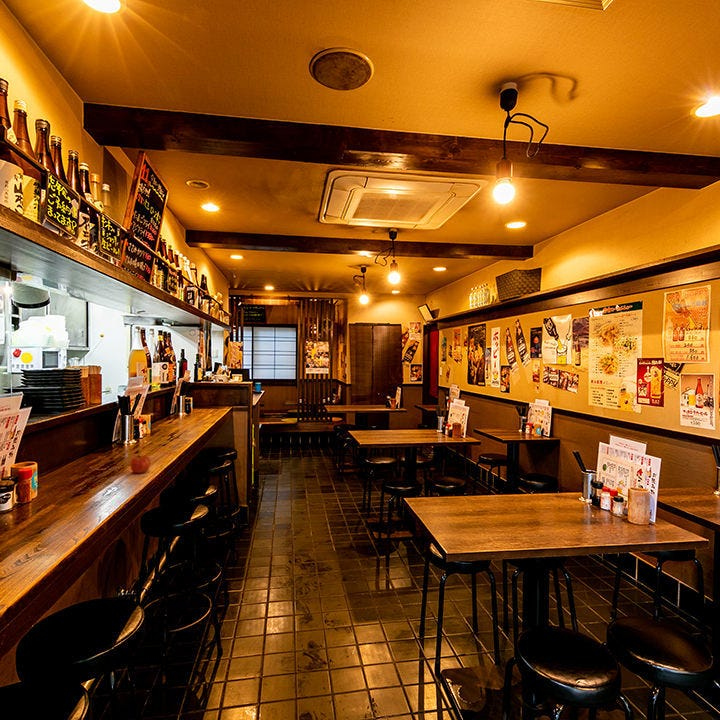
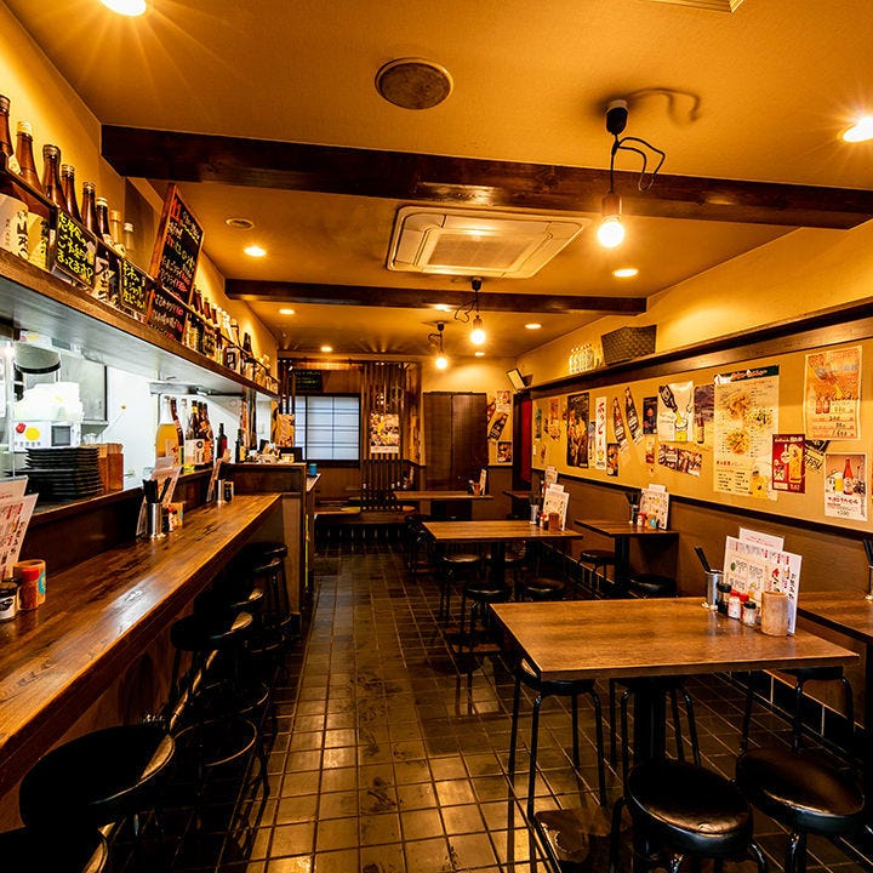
- fruit (140, 463)
